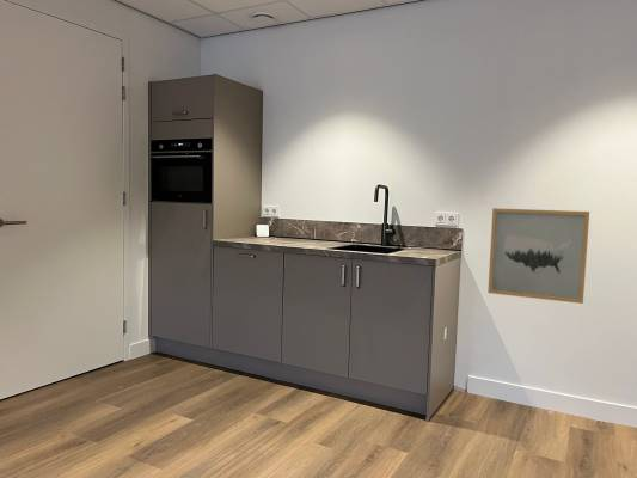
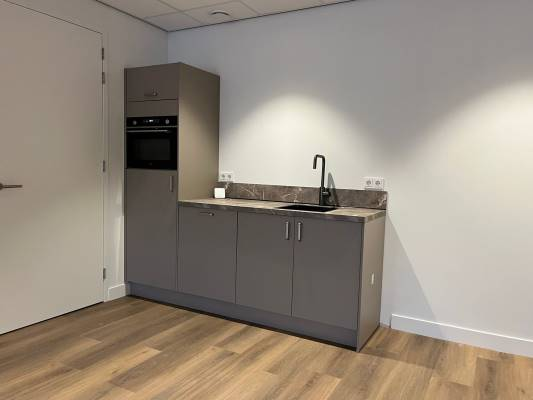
- wall art (537, 253)
